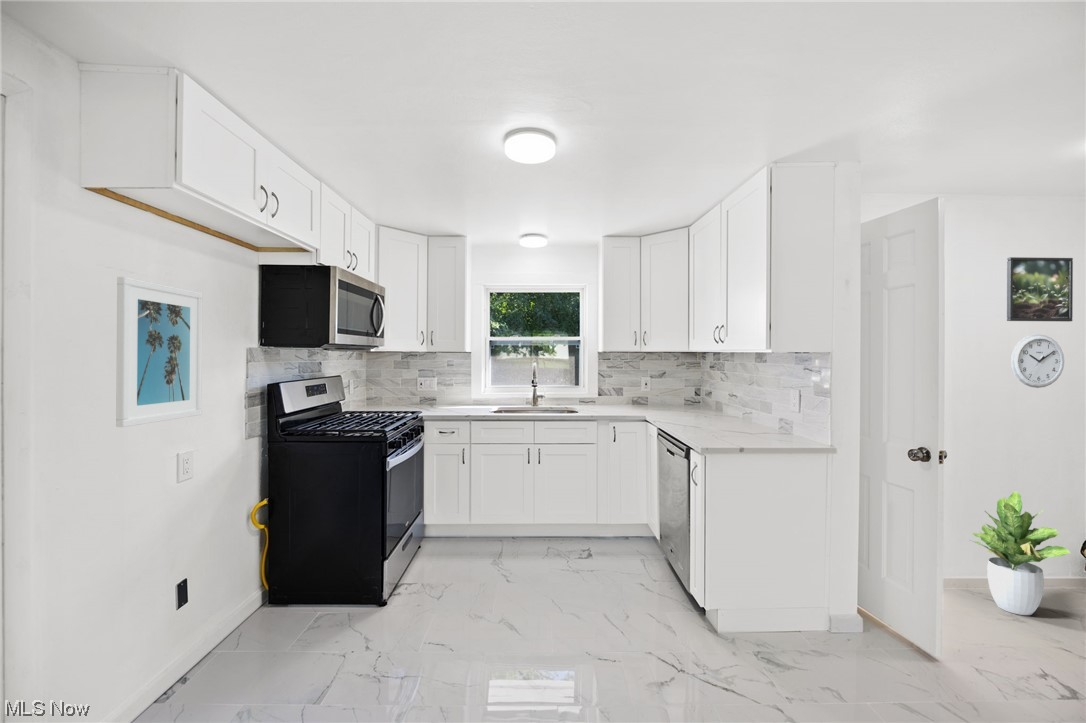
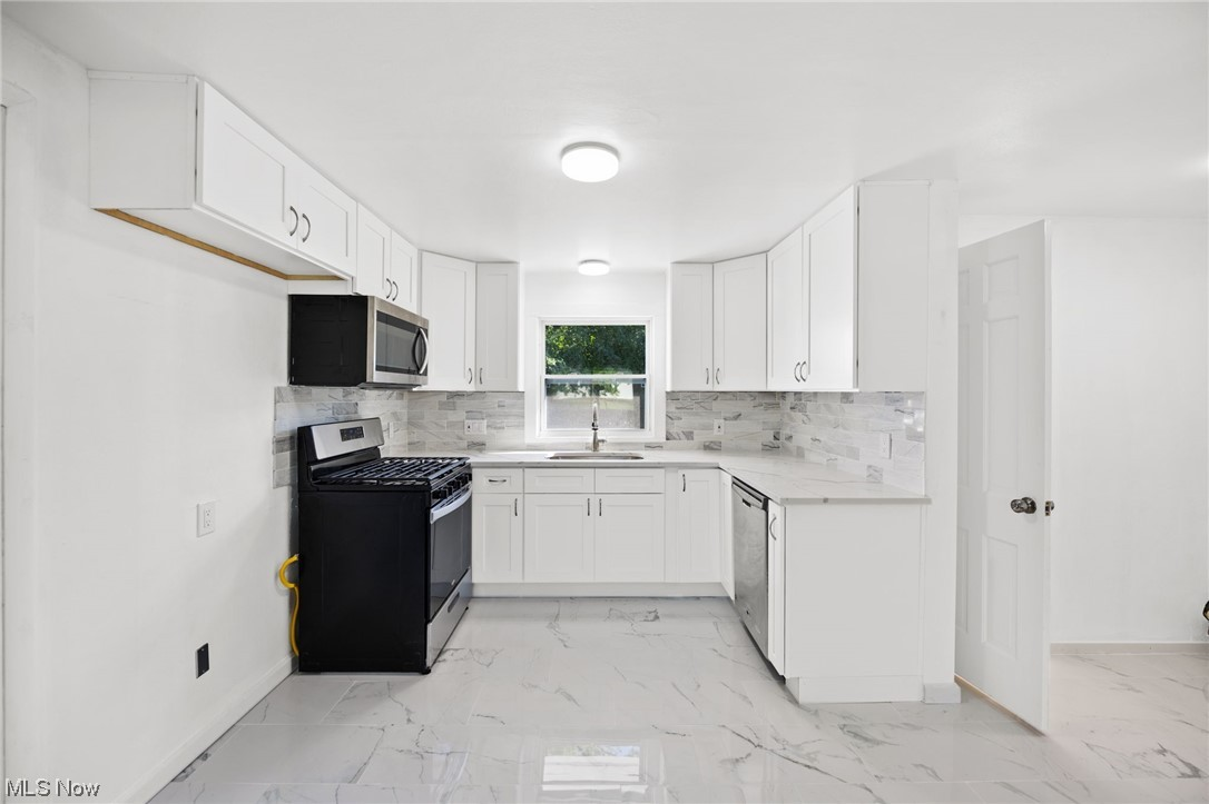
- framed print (163, 353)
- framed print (1039, 289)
- potted plant (1015, 551)
- wall clock (1038, 361)
